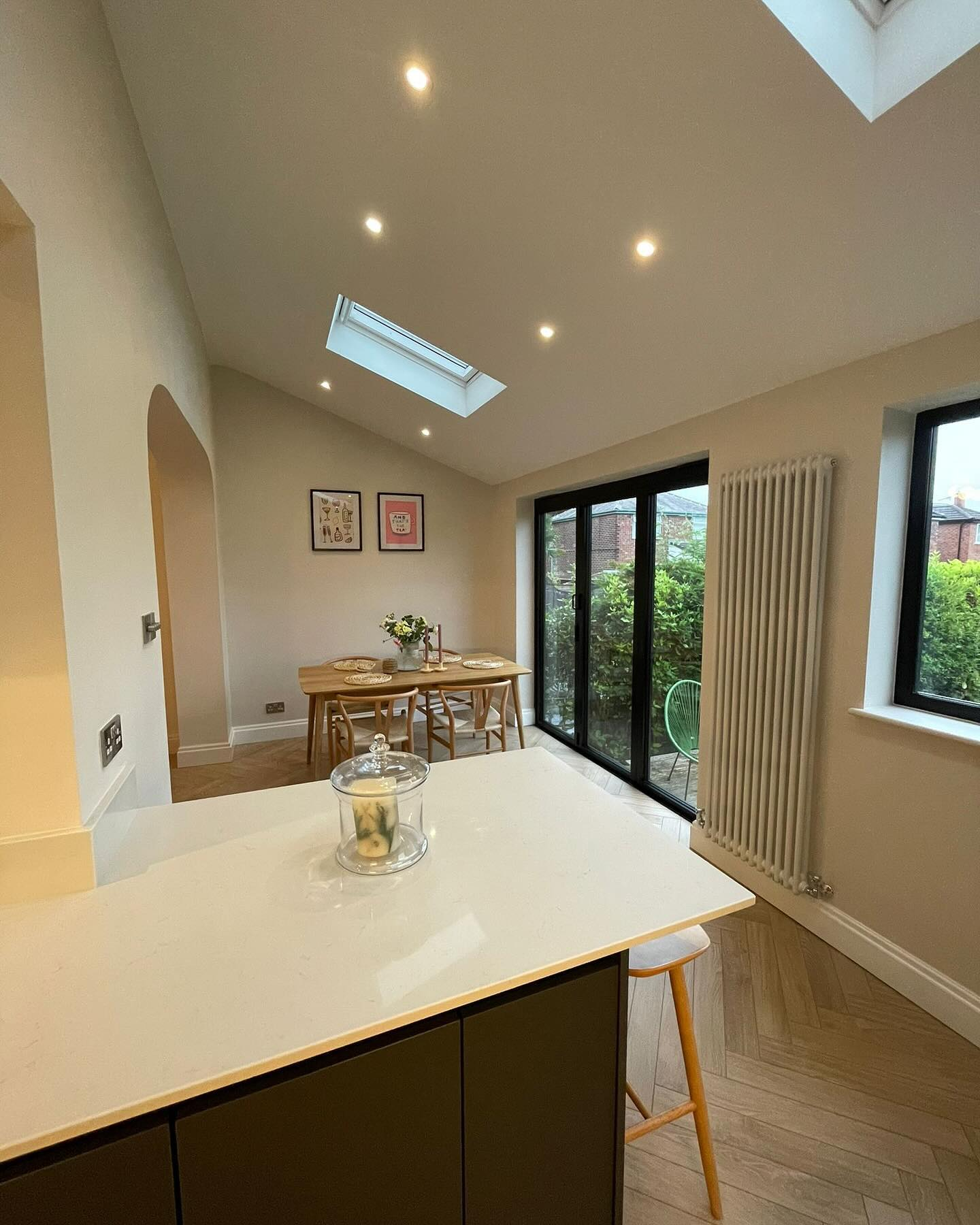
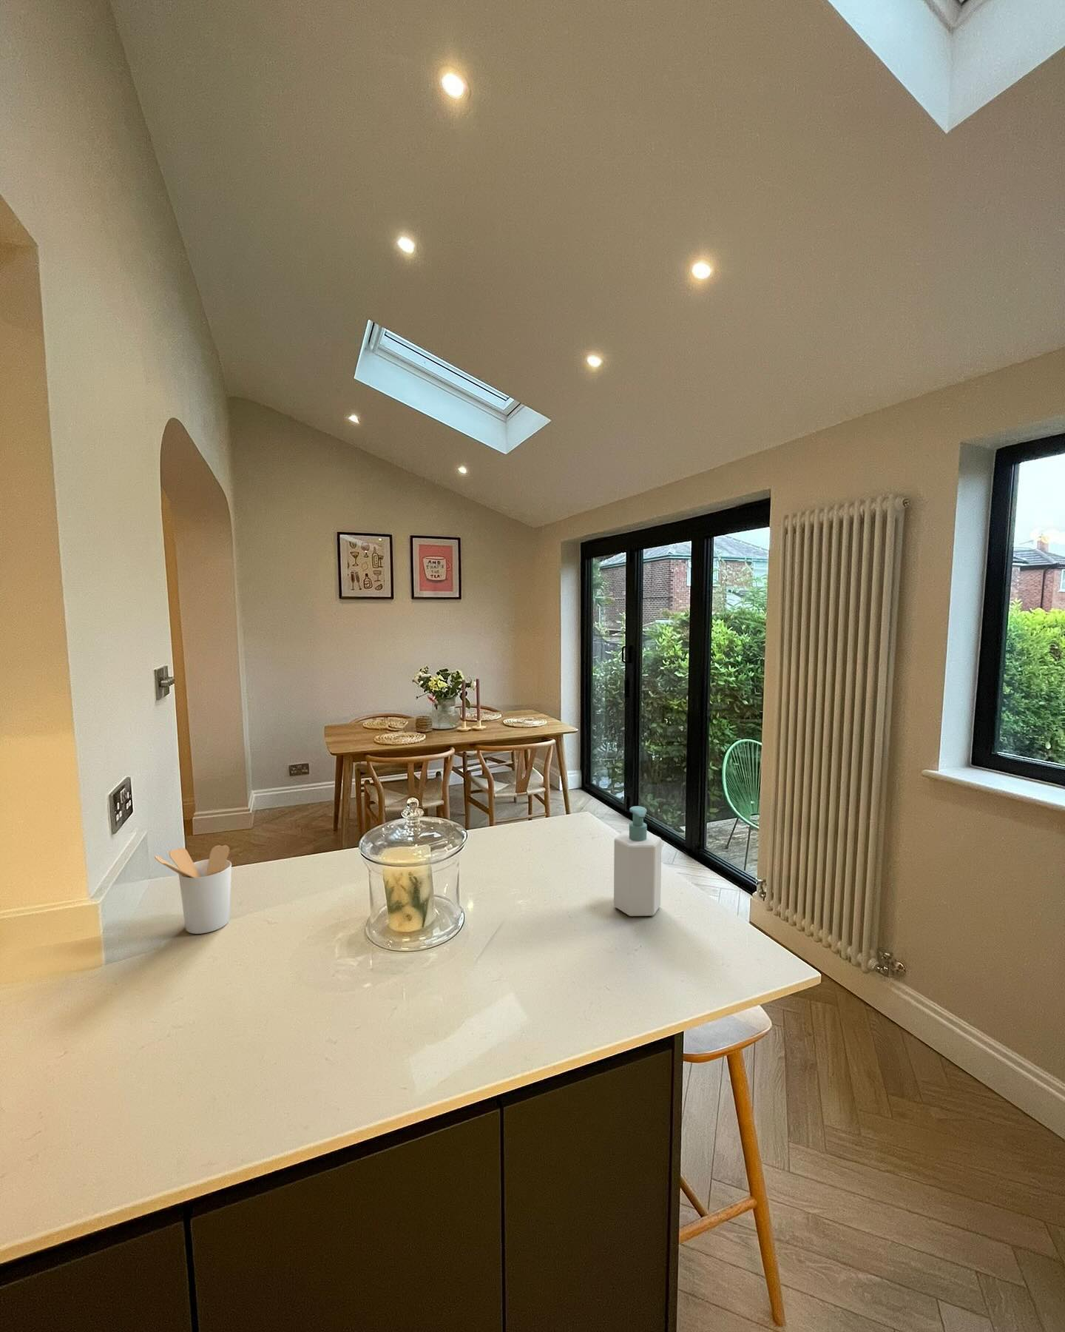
+ utensil holder (193, 886)
+ soap bottle (638, 857)
